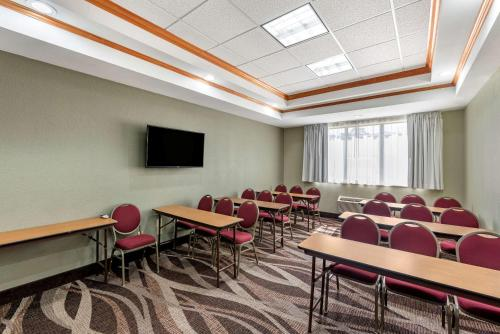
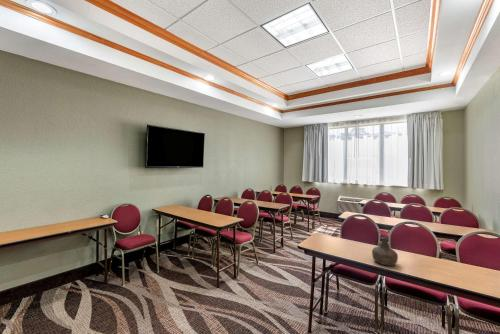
+ bottle (384, 249)
